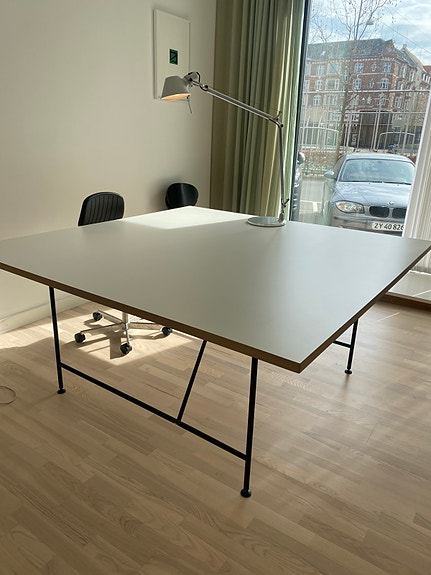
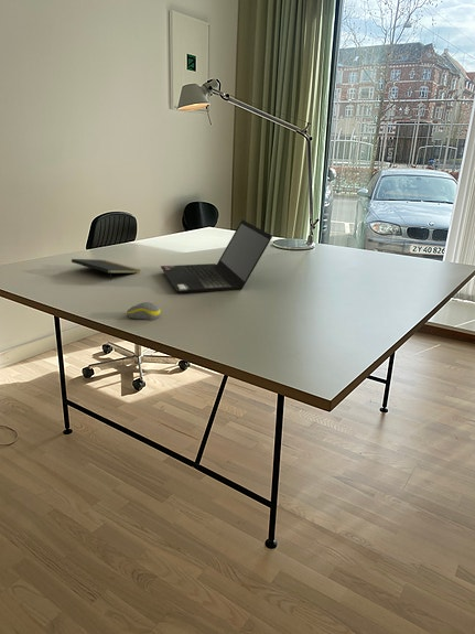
+ computer mouse (143, 309)
+ notepad (106, 266)
+ laptop computer (220, 257)
